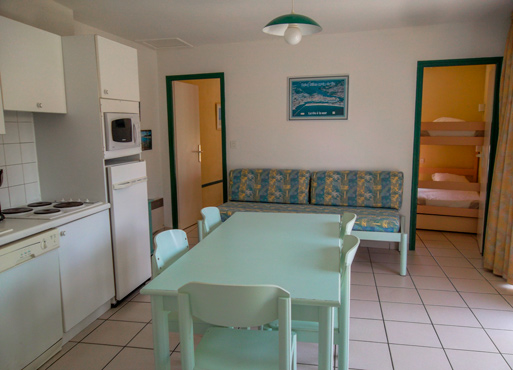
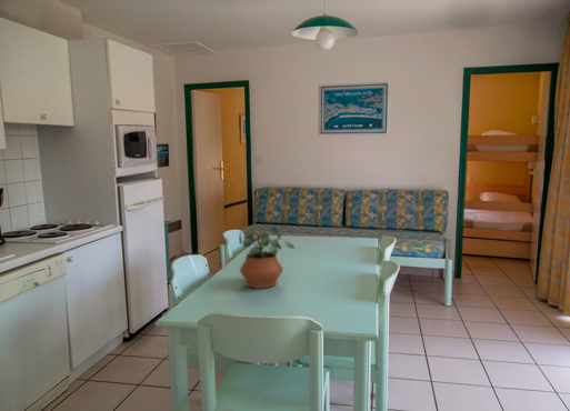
+ potted plant (267, 254)
